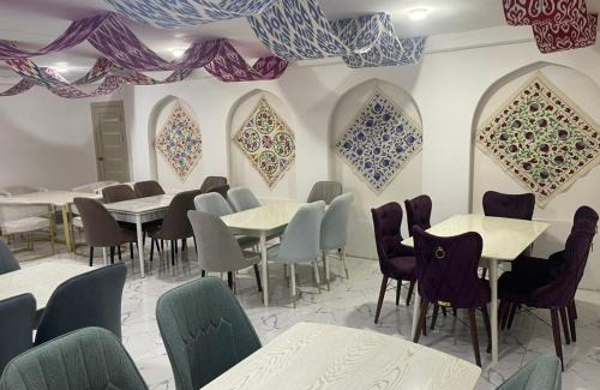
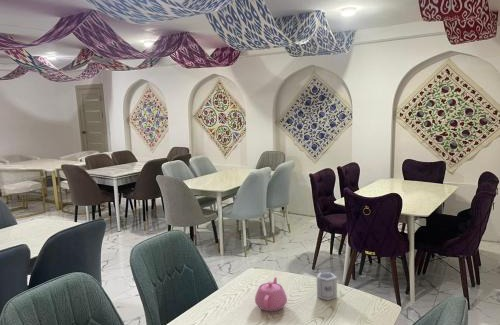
+ cup (326, 285)
+ teapot (271, 293)
